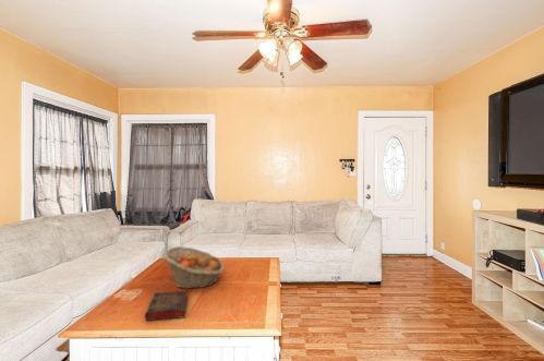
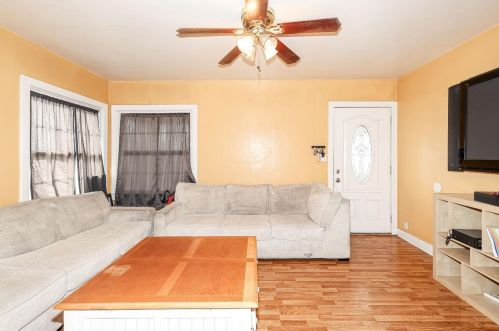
- book (168, 303)
- fruit basket (194, 265)
